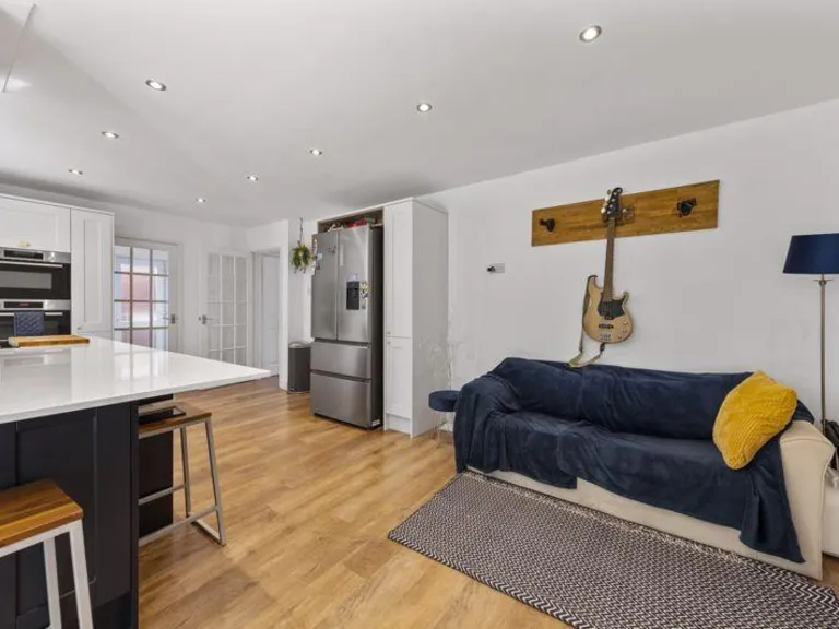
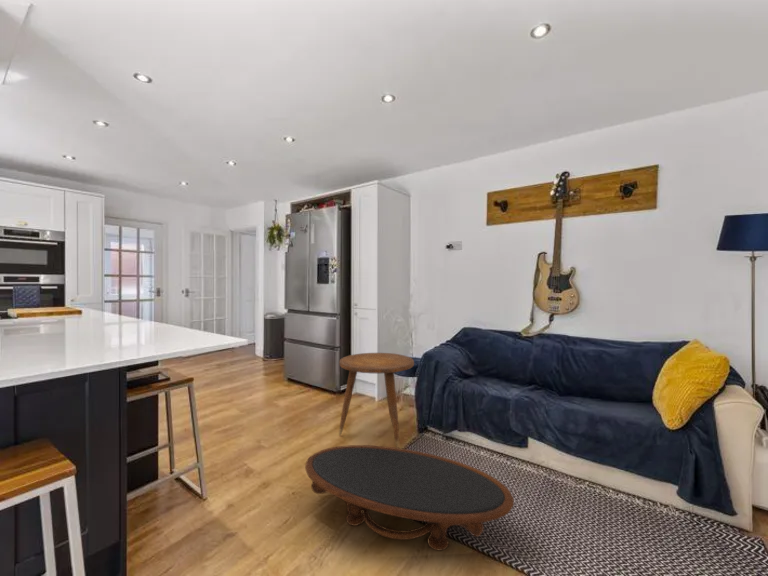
+ side table (386, 393)
+ coffee table (400, 496)
